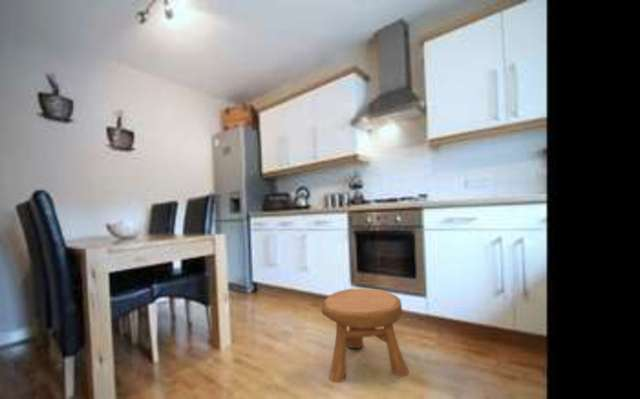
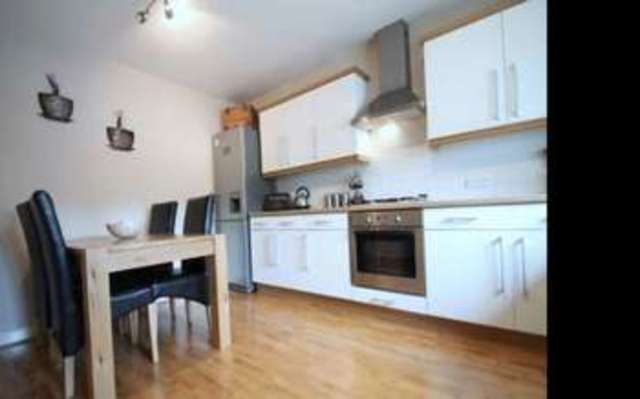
- stool (360, 328)
